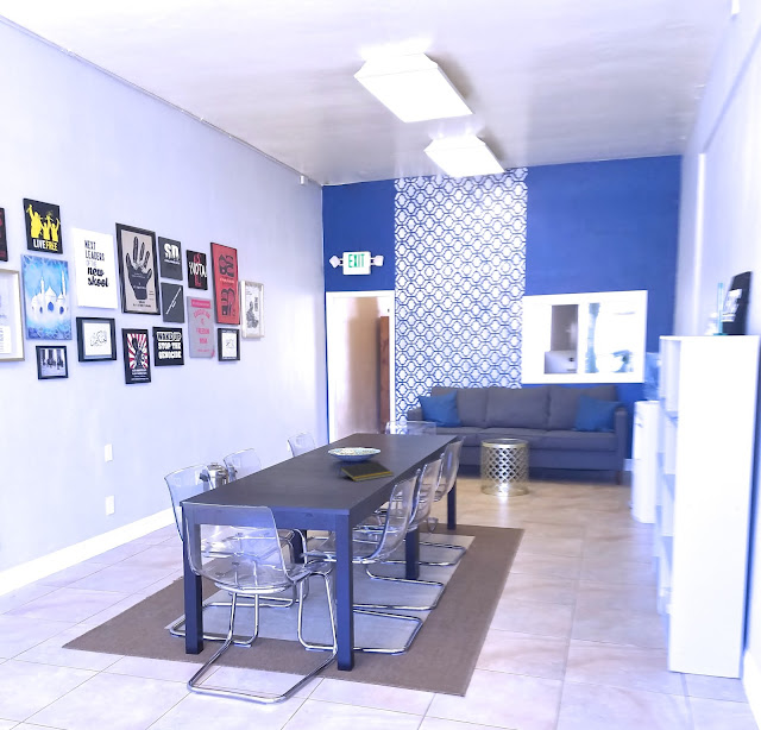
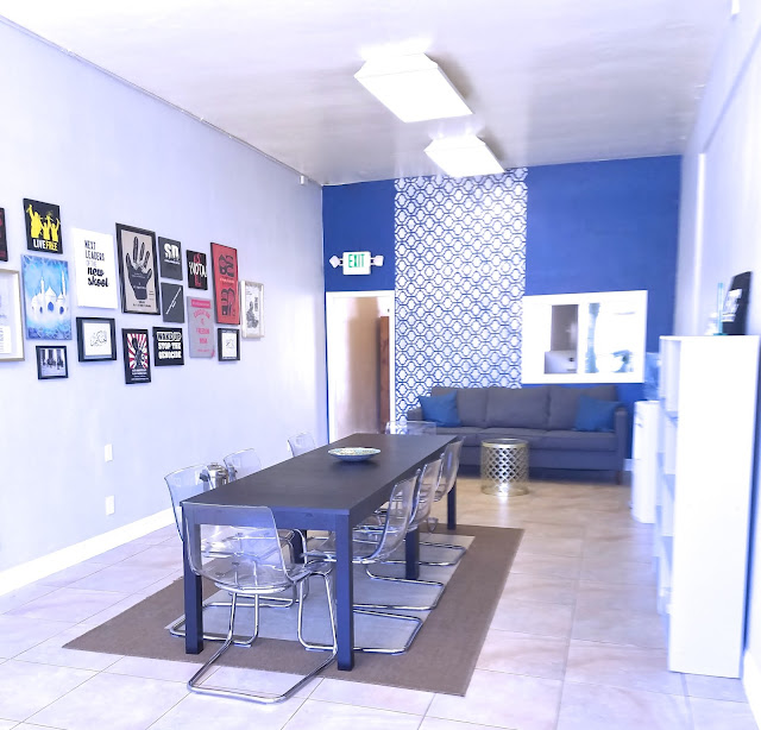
- notepad (366, 471)
